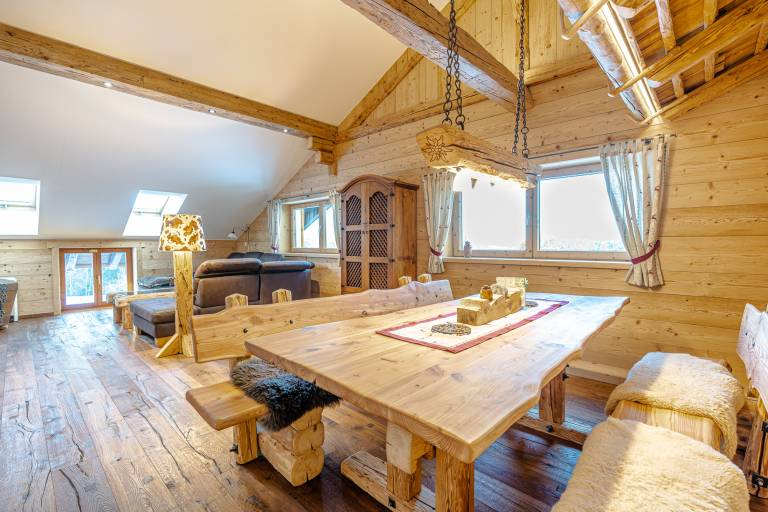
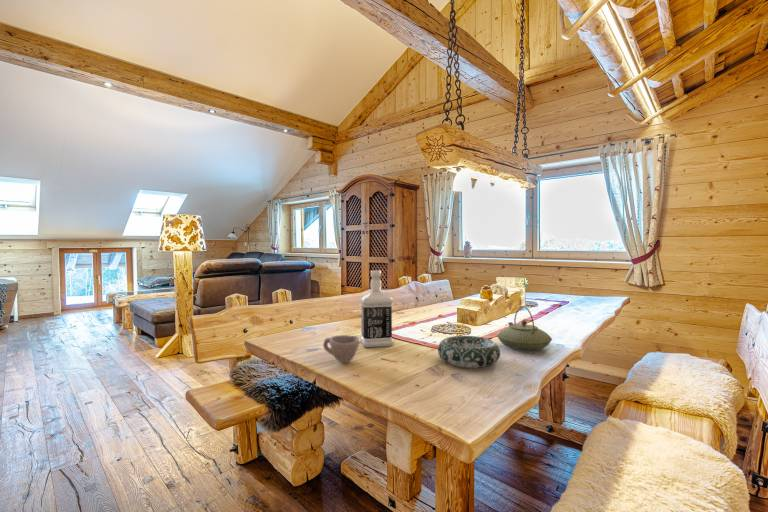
+ bottle (376, 306)
+ cup (340, 349)
+ decorative bowl (468, 351)
+ teapot (522, 325)
